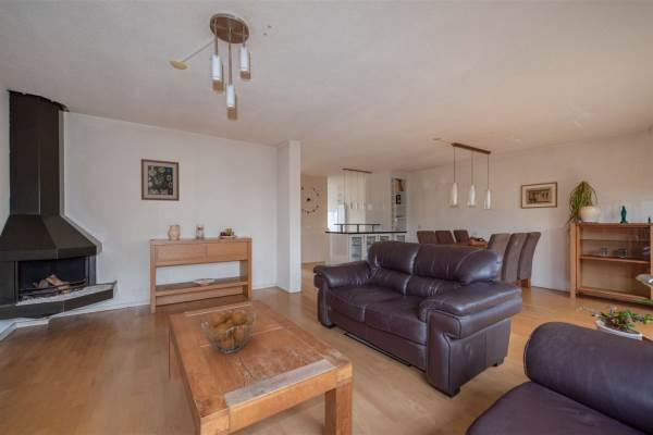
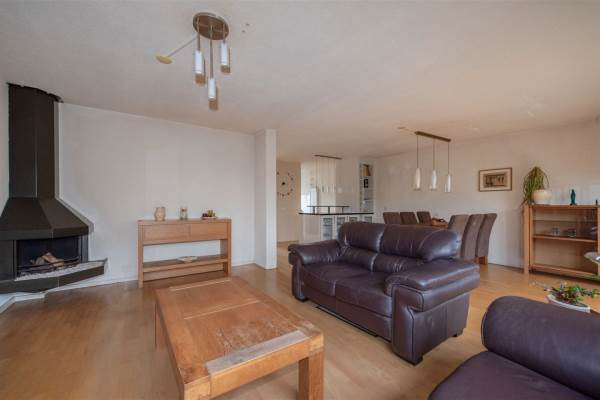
- fruit basket (230, 328)
- wall art (160, 181)
